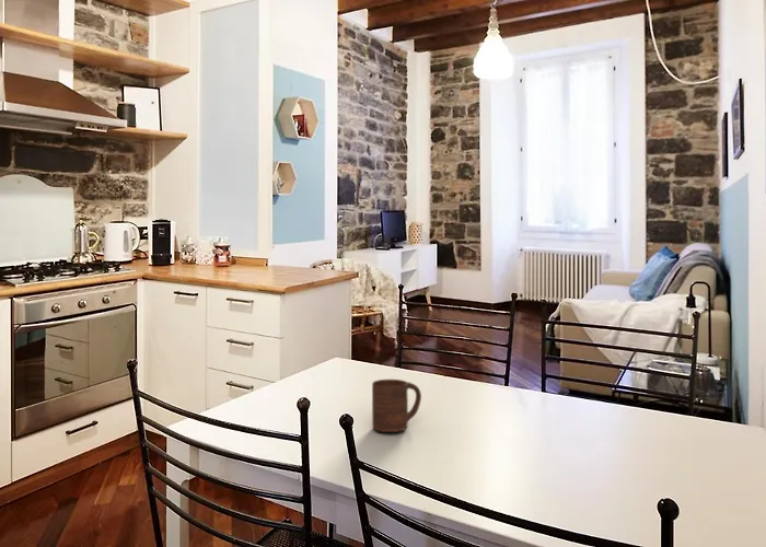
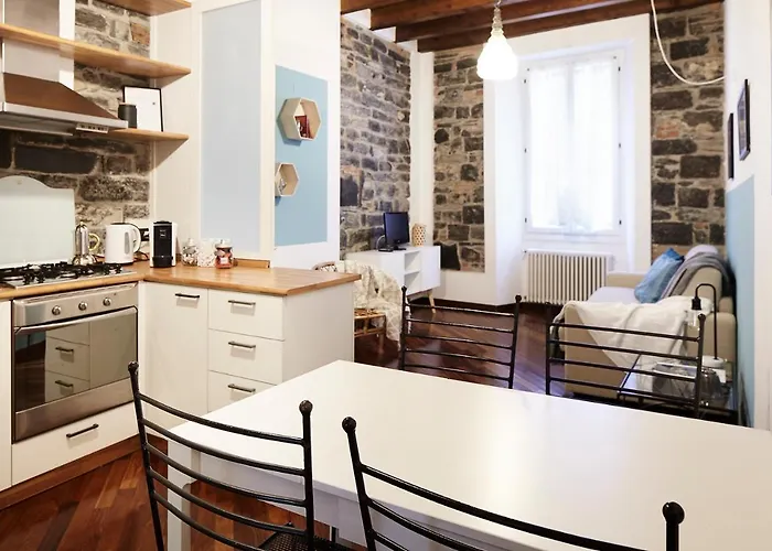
- cup (394, 404)
